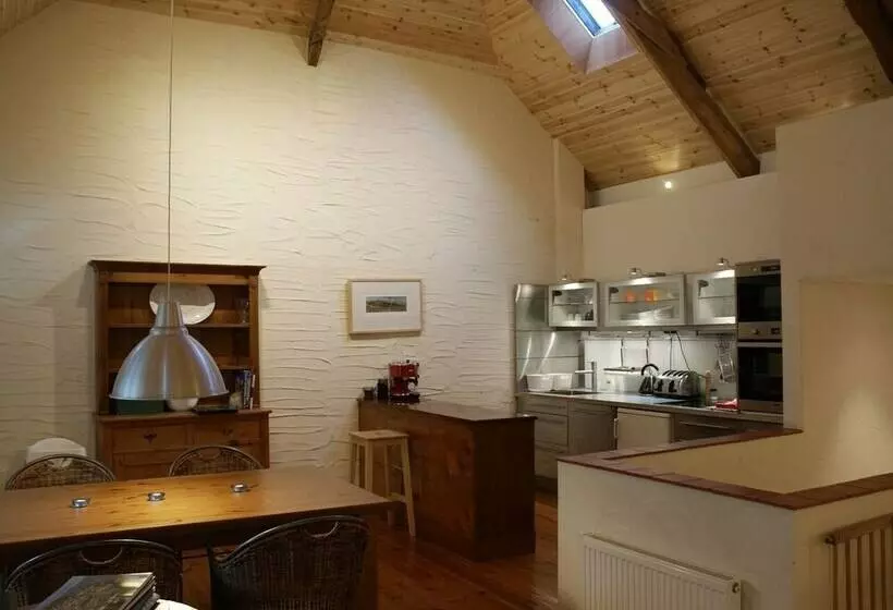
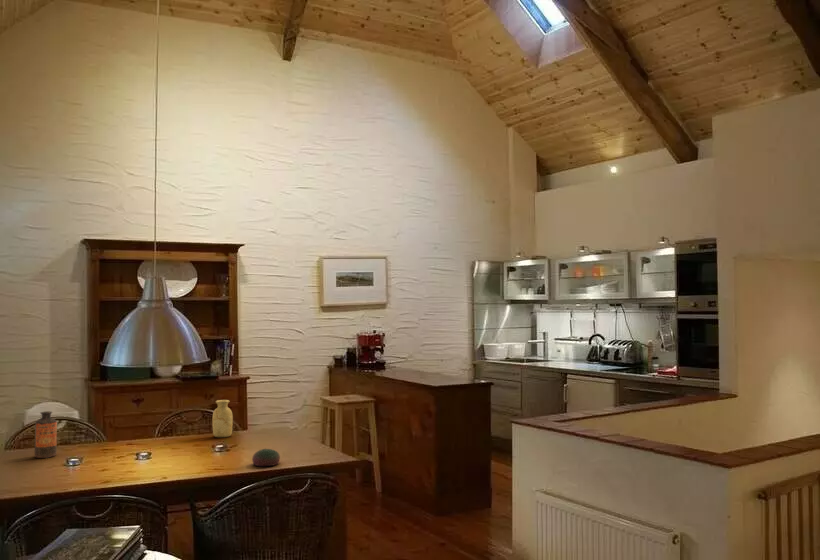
+ vase (222, 418)
+ bottle (45, 433)
+ bowl (268, 455)
